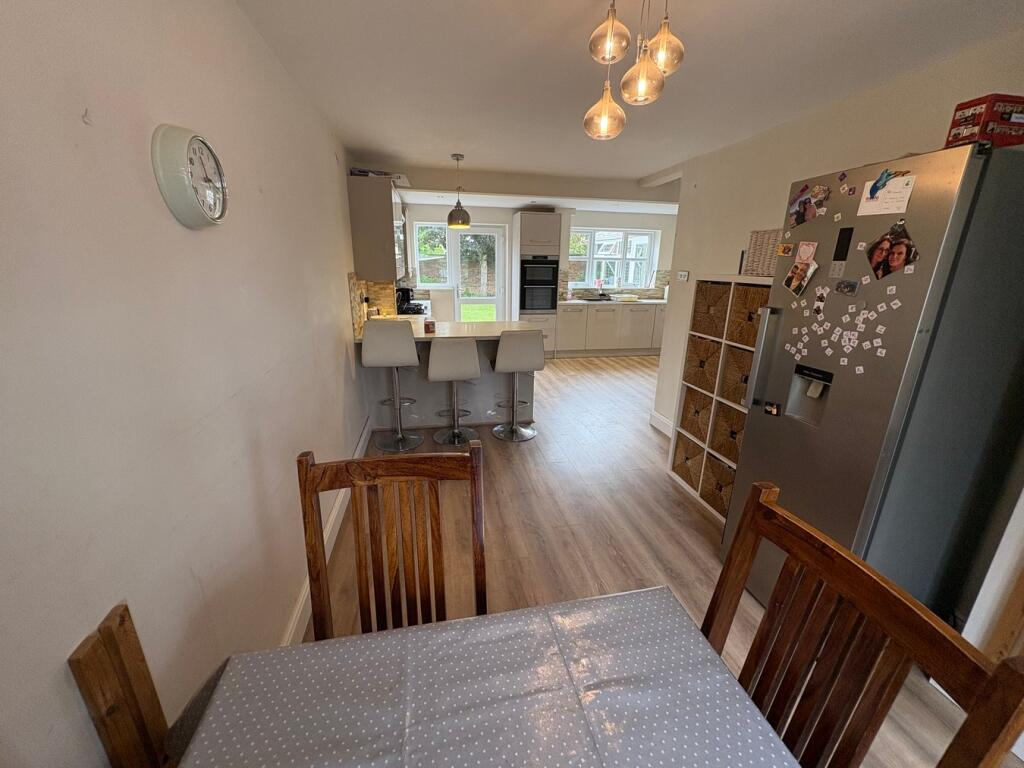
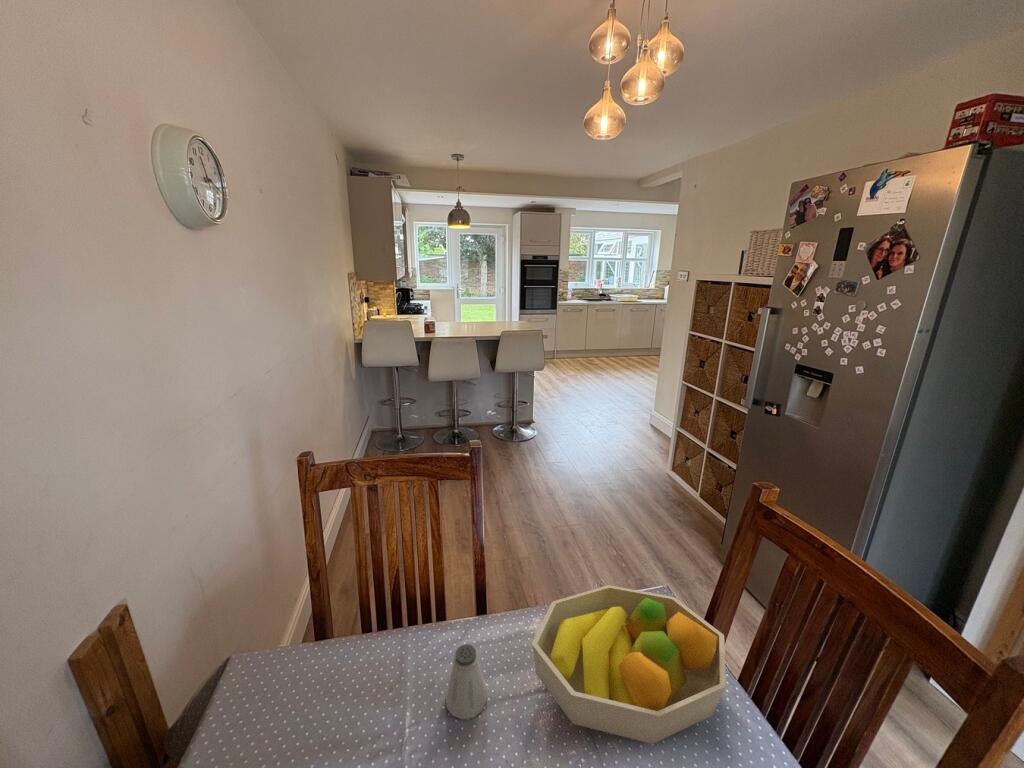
+ fruit bowl (628, 650)
+ saltshaker (466, 675)
